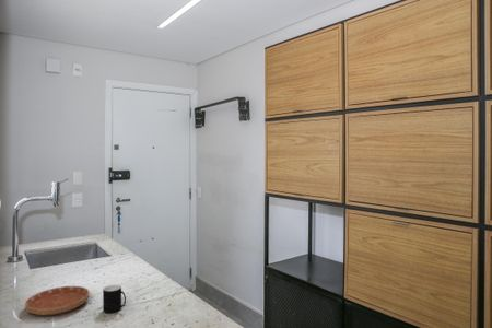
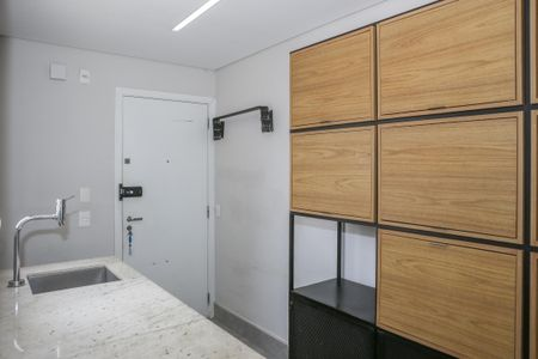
- saucer (58, 301)
- cup (115, 298)
